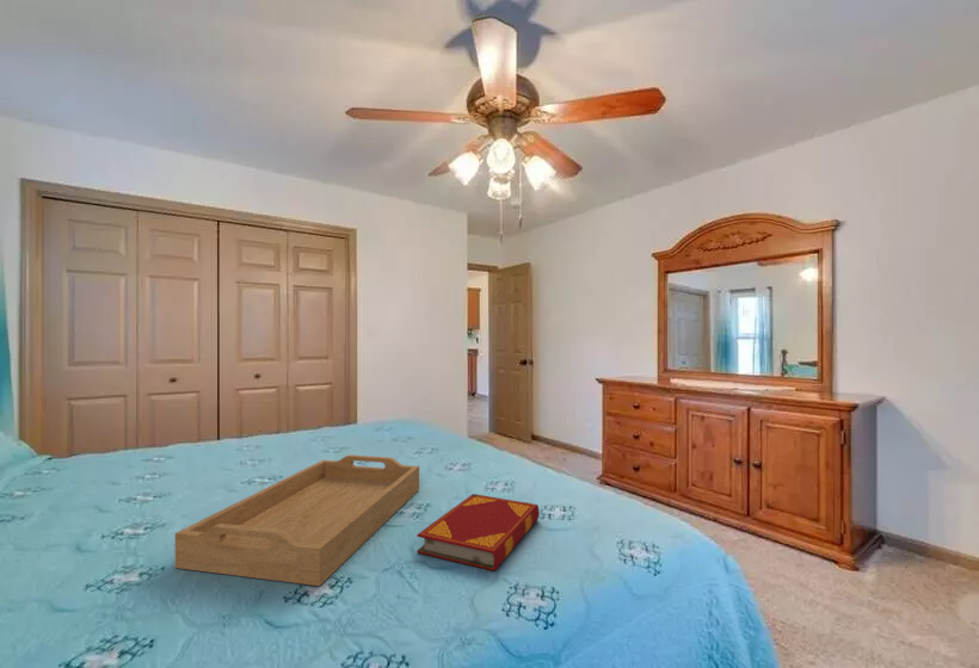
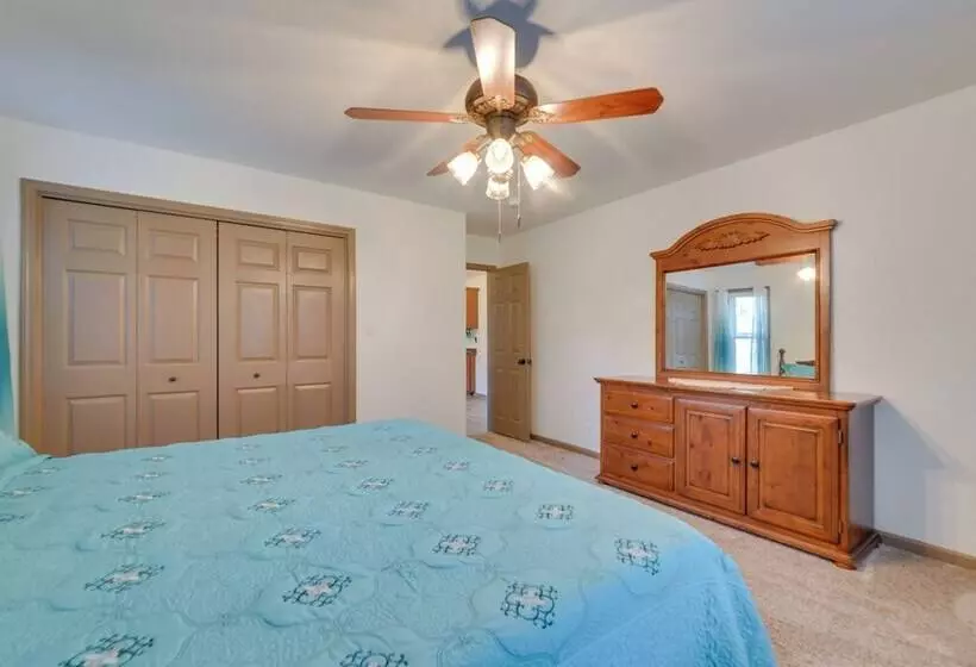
- serving tray (321, 502)
- hardback book (482, 526)
